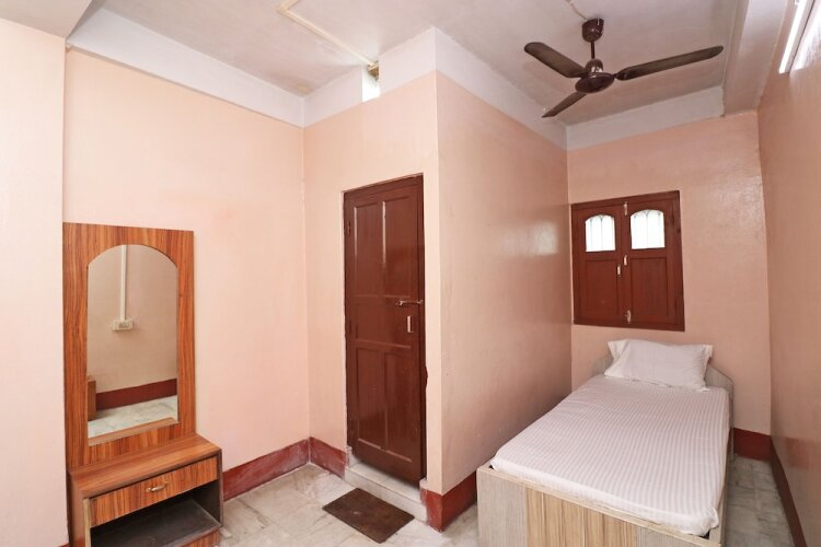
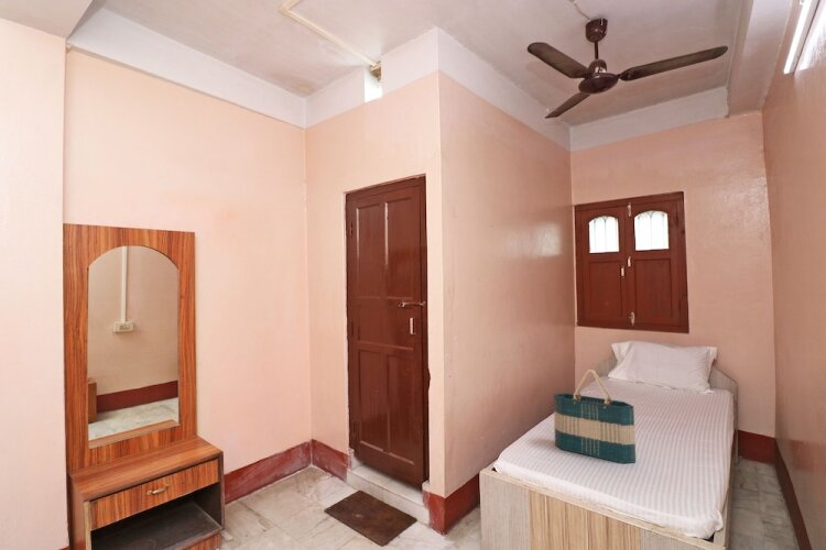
+ tote bag (591, 411)
